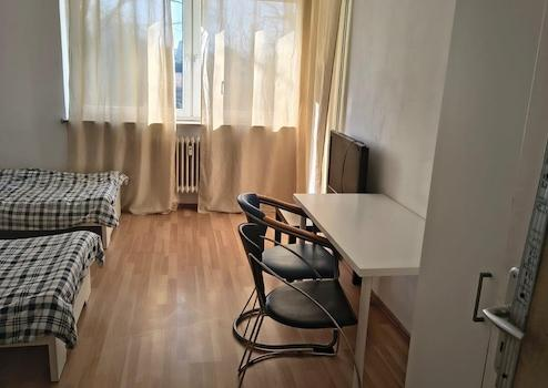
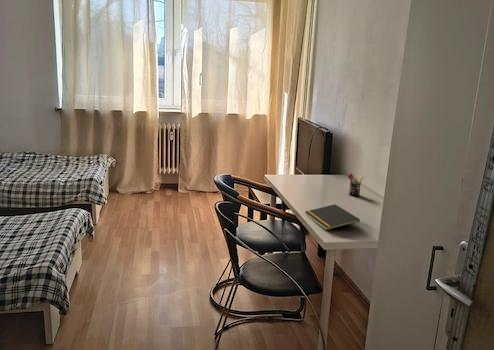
+ notepad (330, 216)
+ pen holder (354, 184)
